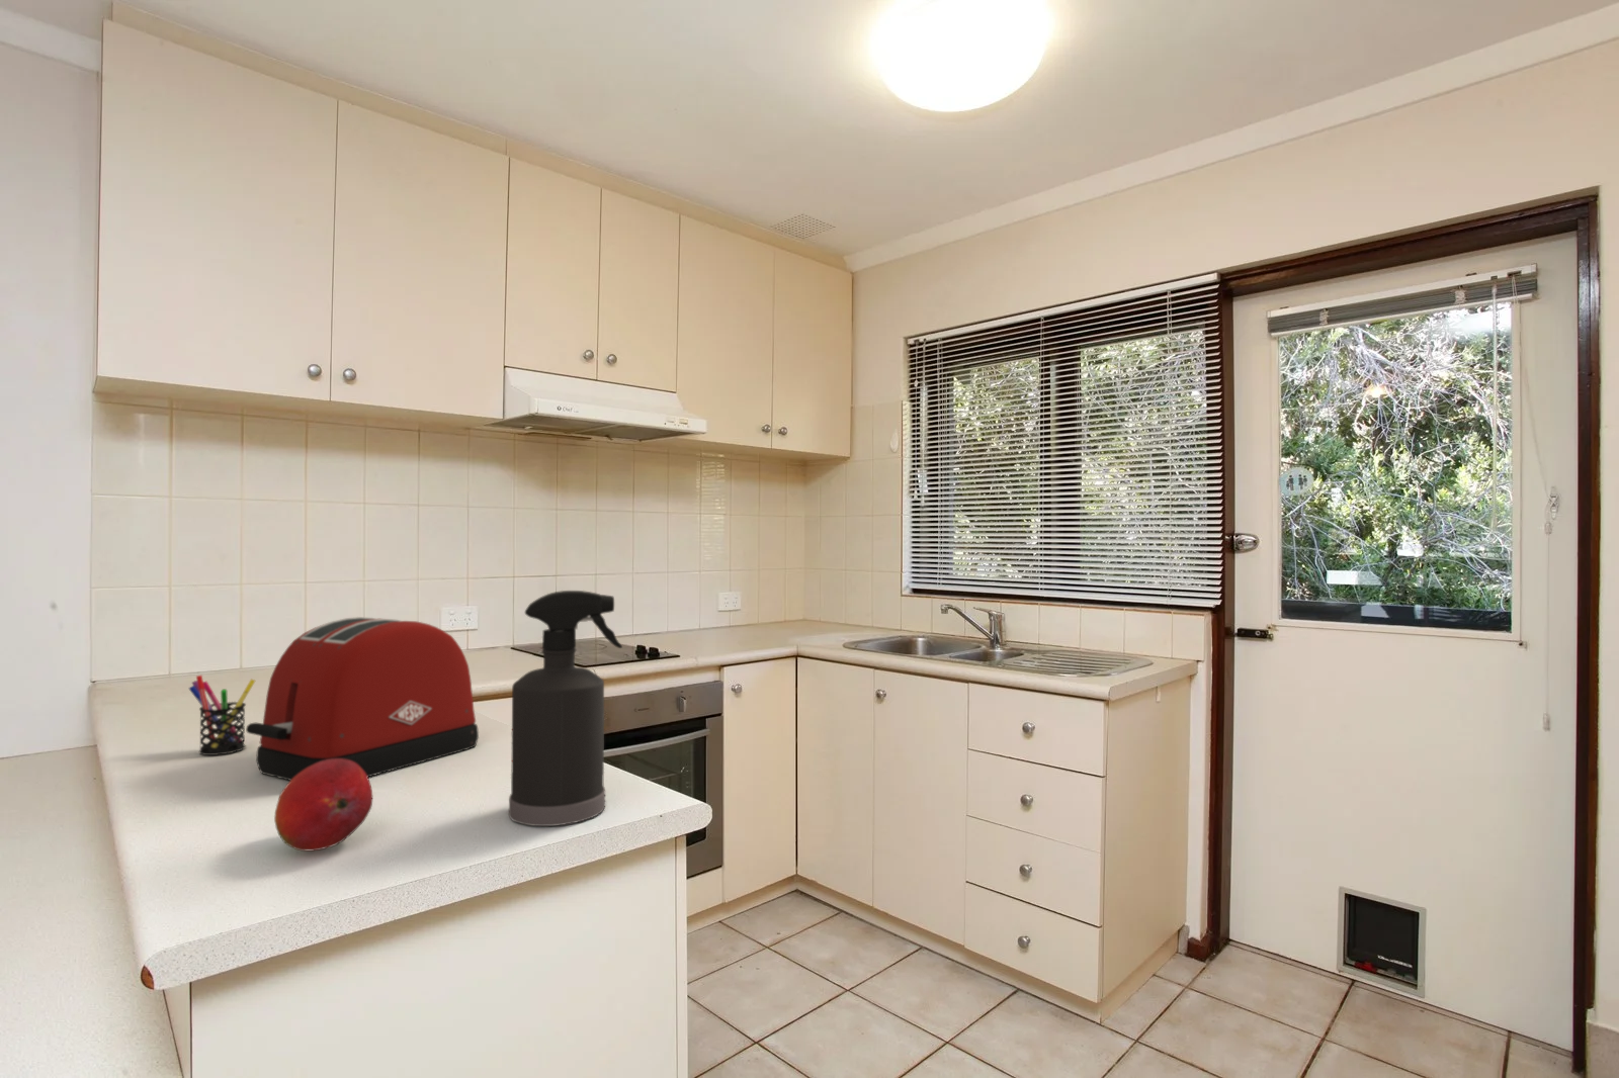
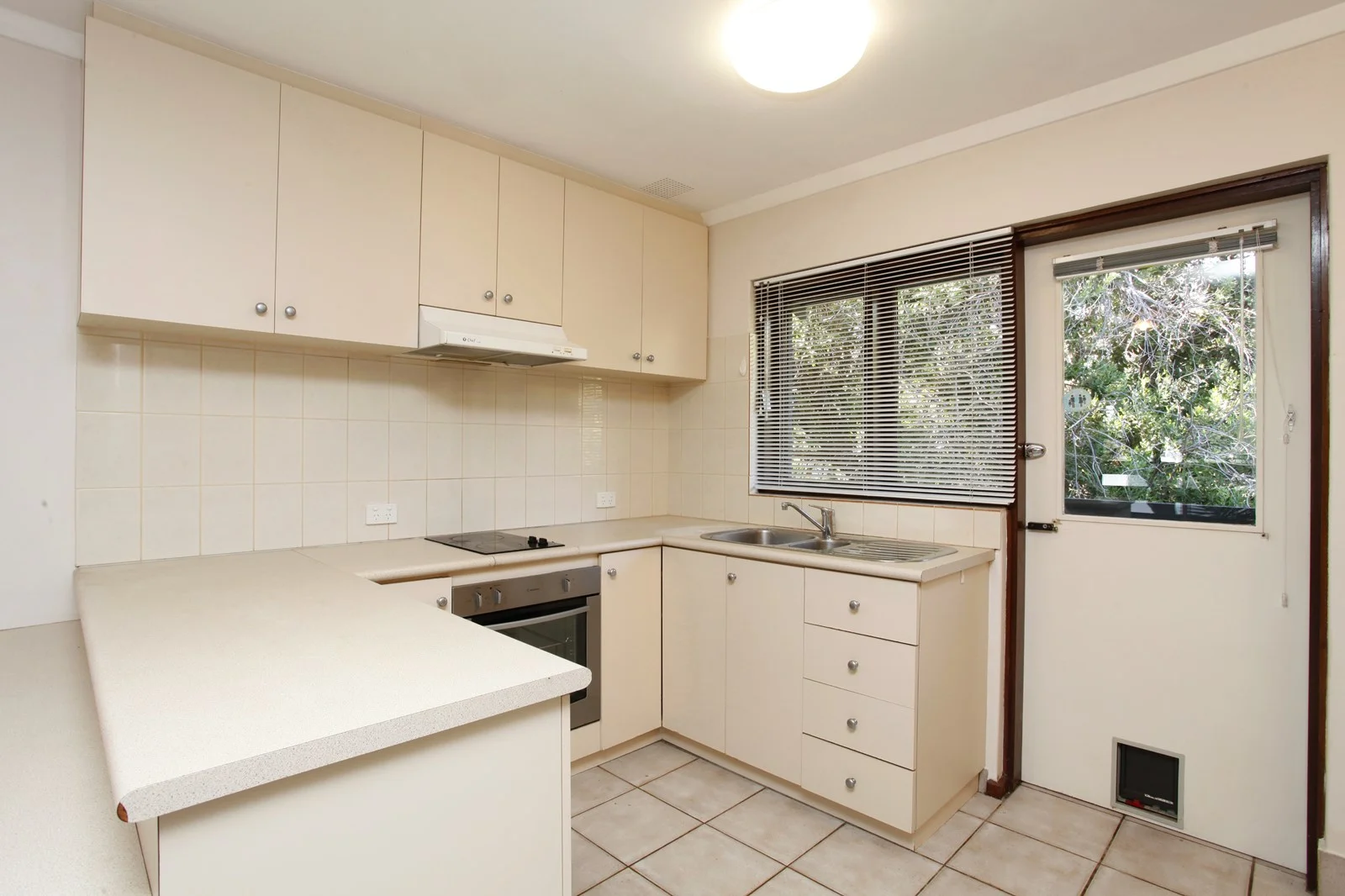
- pen holder (219, 712)
- fruit (320, 801)
- spray bottle (561, 700)
- toaster (374, 688)
